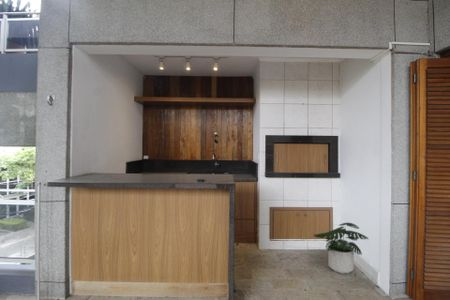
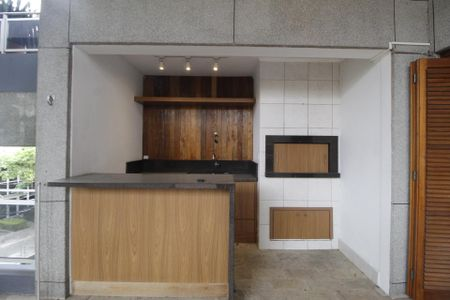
- potted plant (340, 247)
